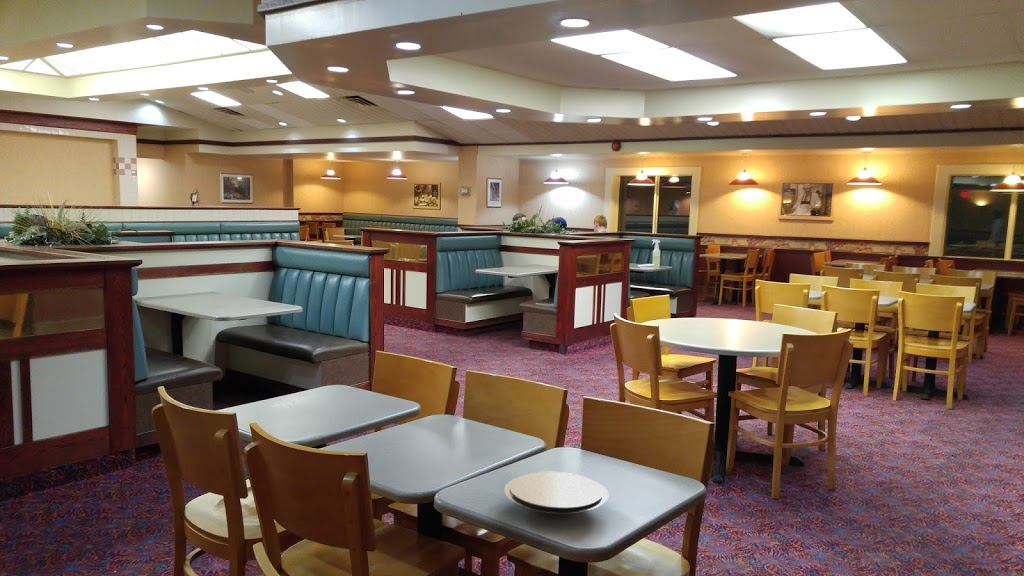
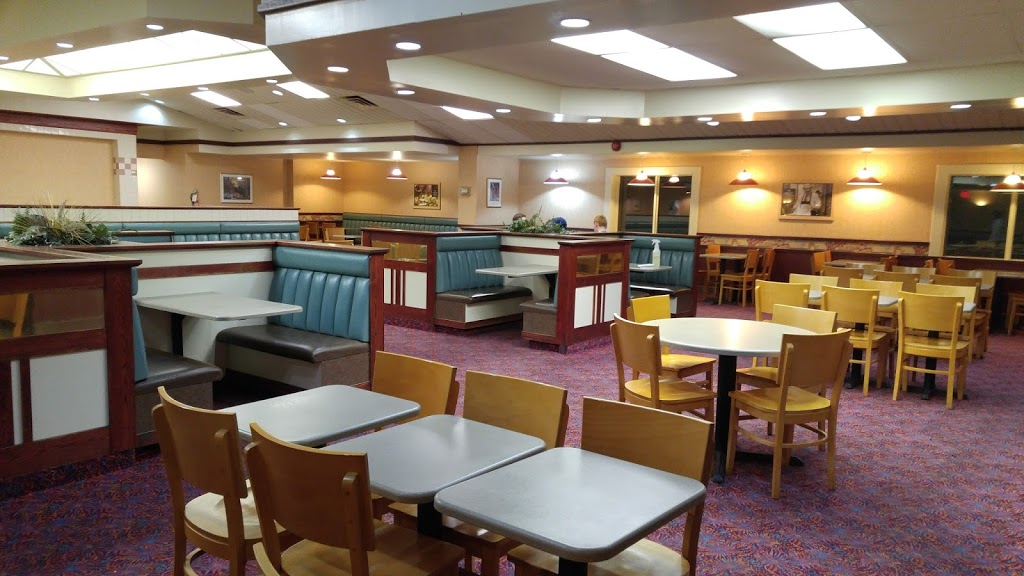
- plate (555, 497)
